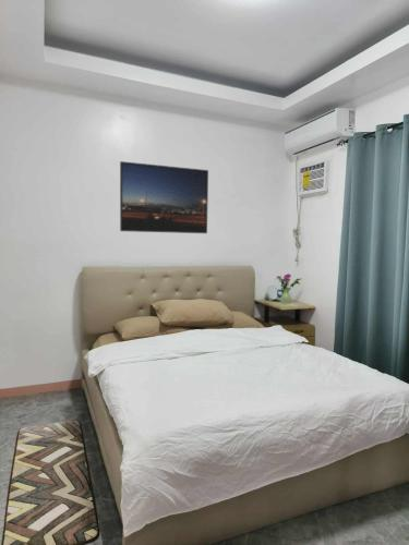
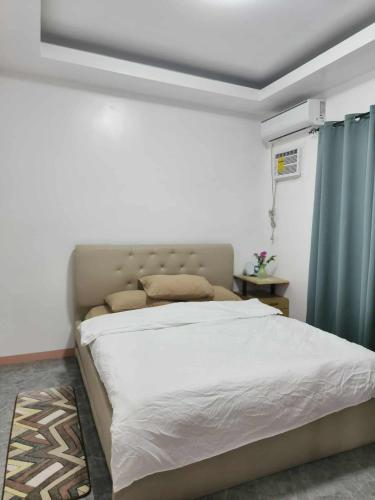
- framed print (166, 199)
